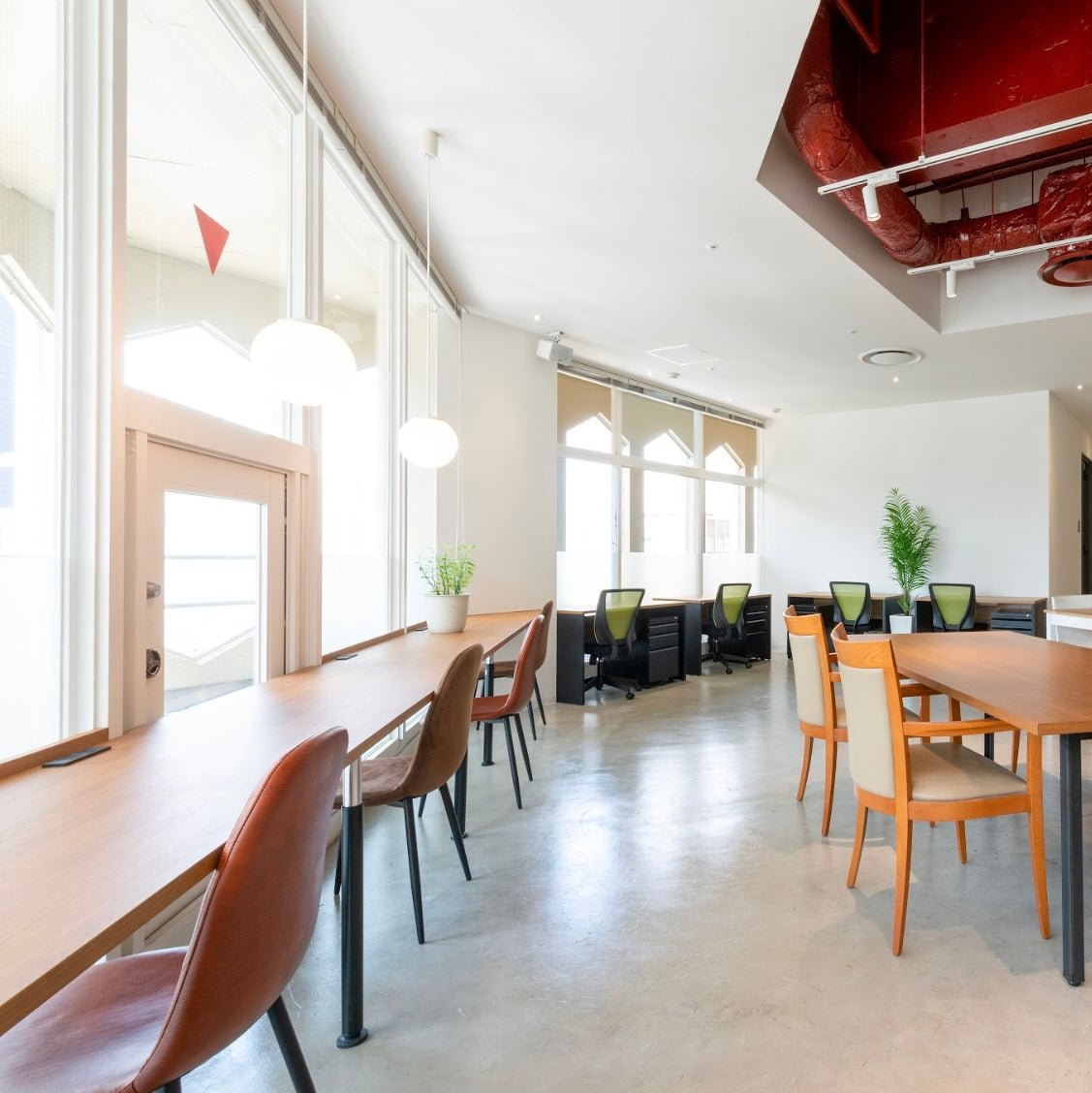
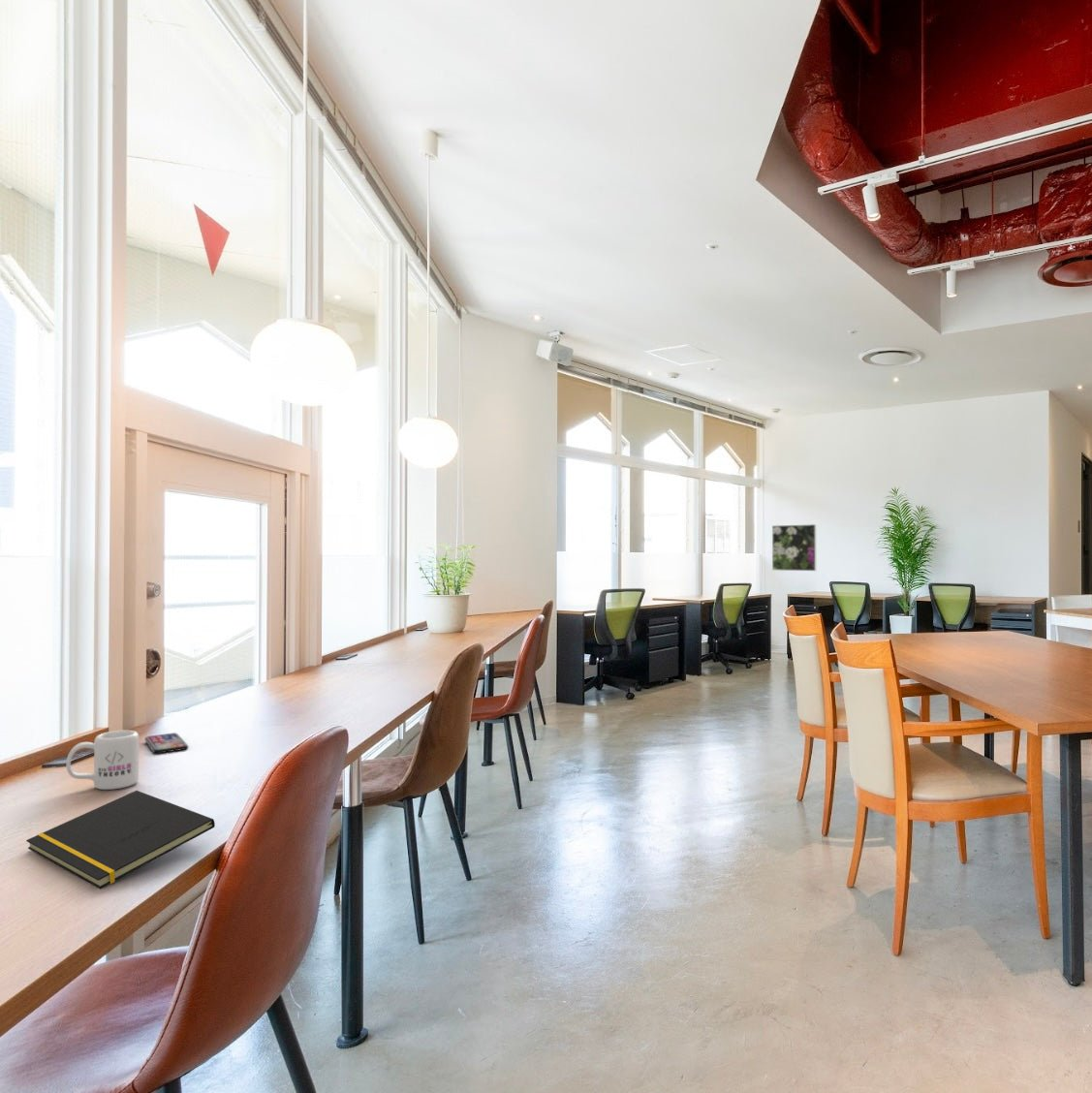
+ mug (103, 760)
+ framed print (794, 547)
+ smartphone (166, 742)
+ notepad (120, 833)
